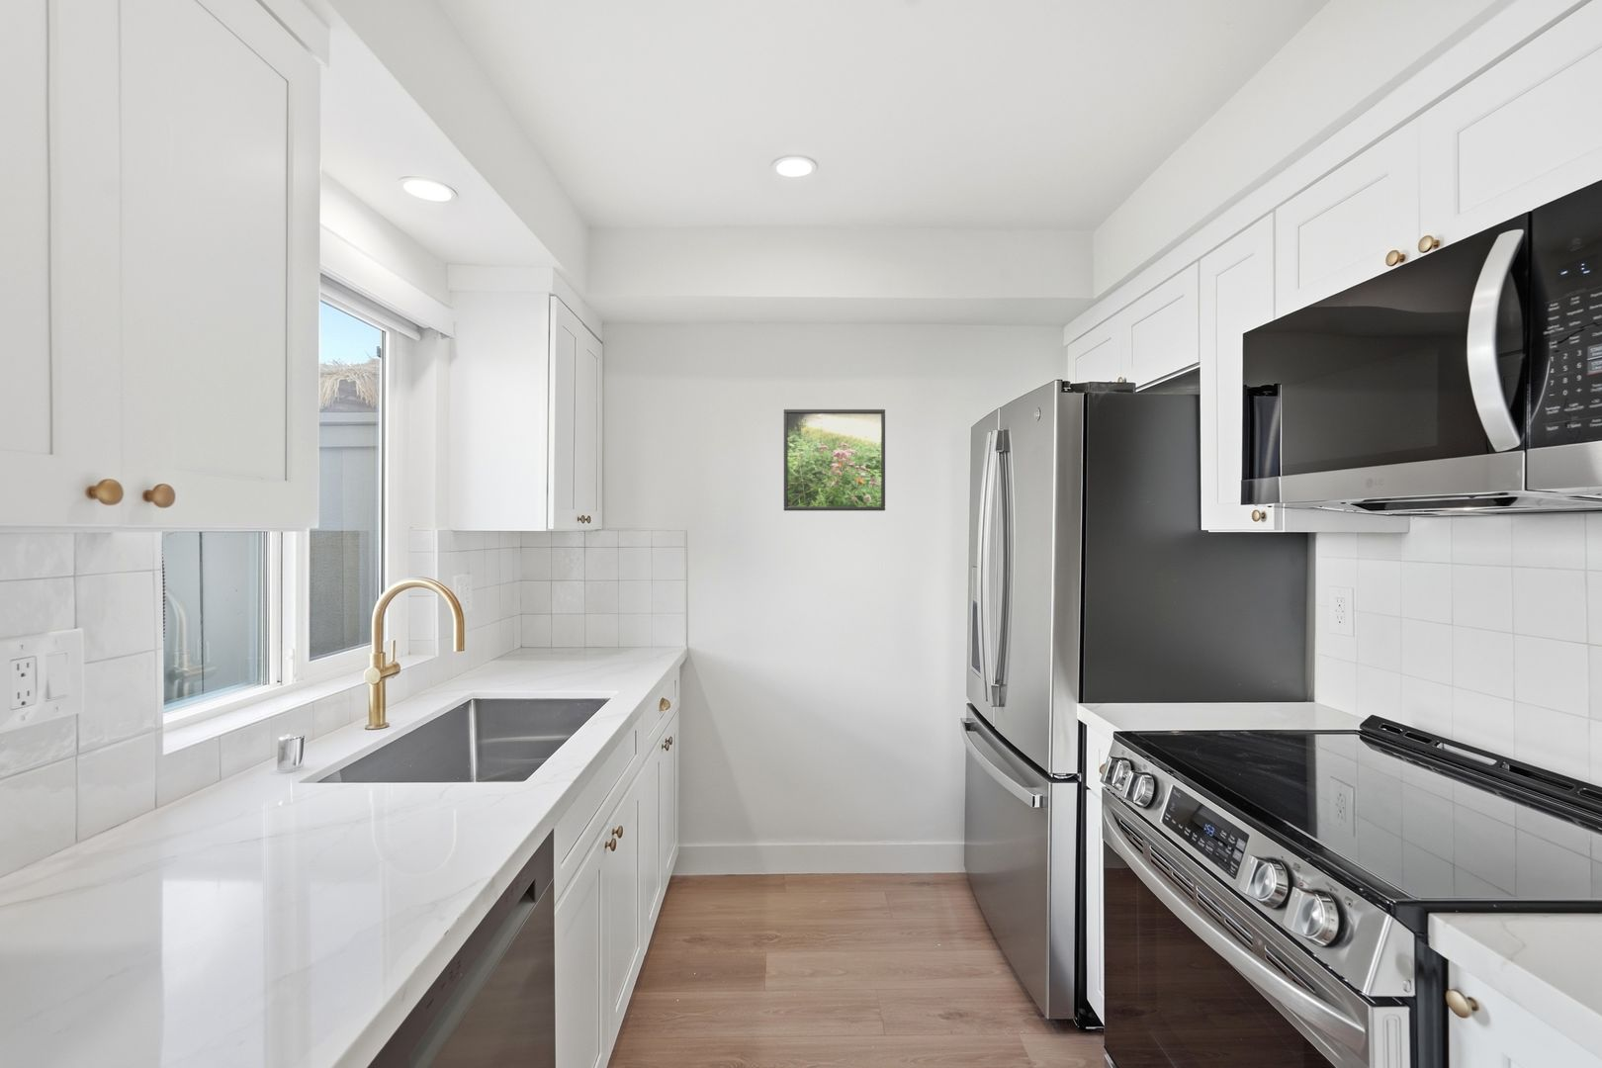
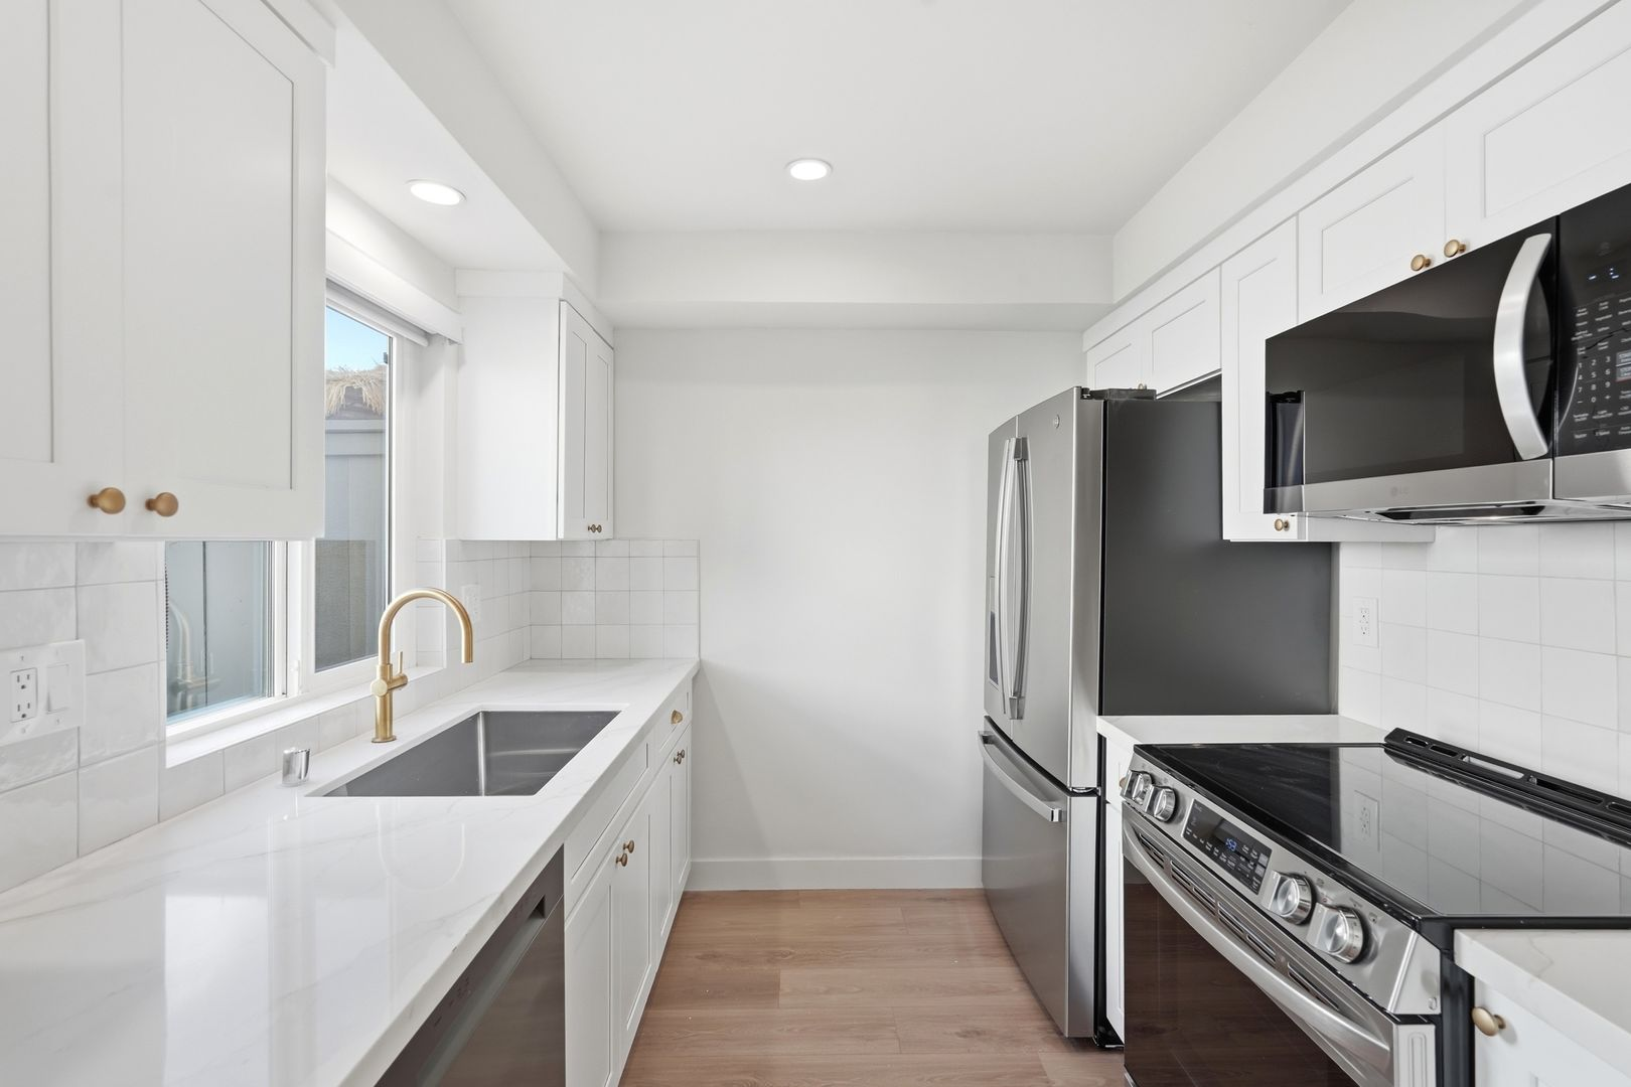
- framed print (833, 460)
